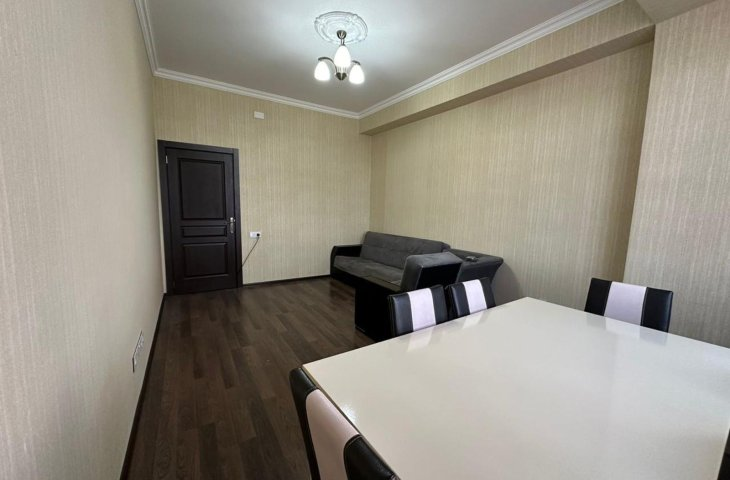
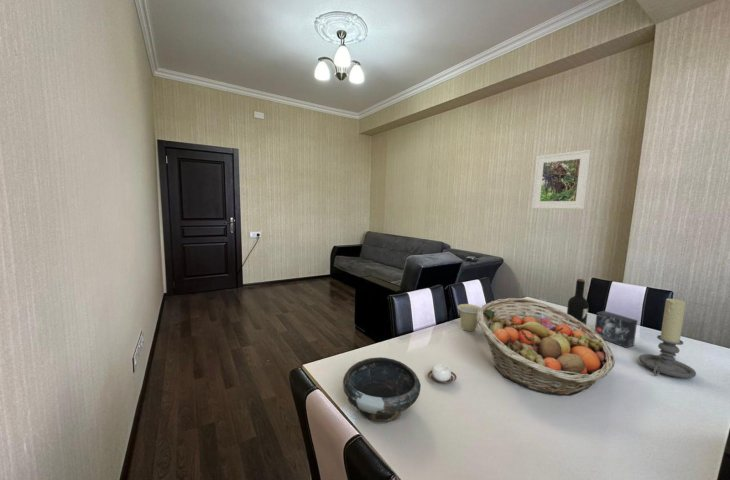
+ fruit basket (540, 341)
+ cup (469, 318)
+ candle holder (668, 335)
+ small box (614, 328)
+ bowl (381, 391)
+ cup (441, 373)
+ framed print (559, 181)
+ wine bottle (577, 312)
